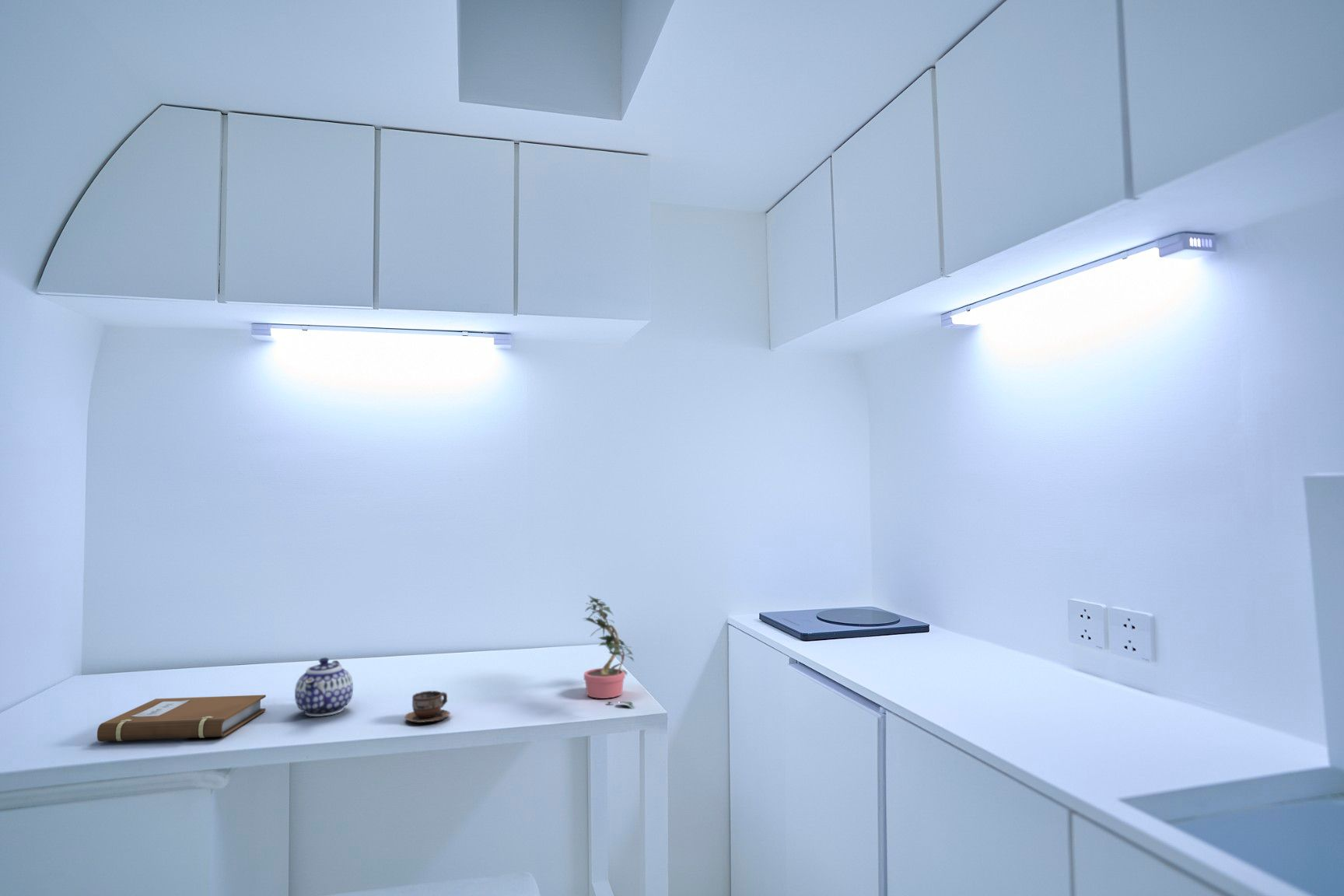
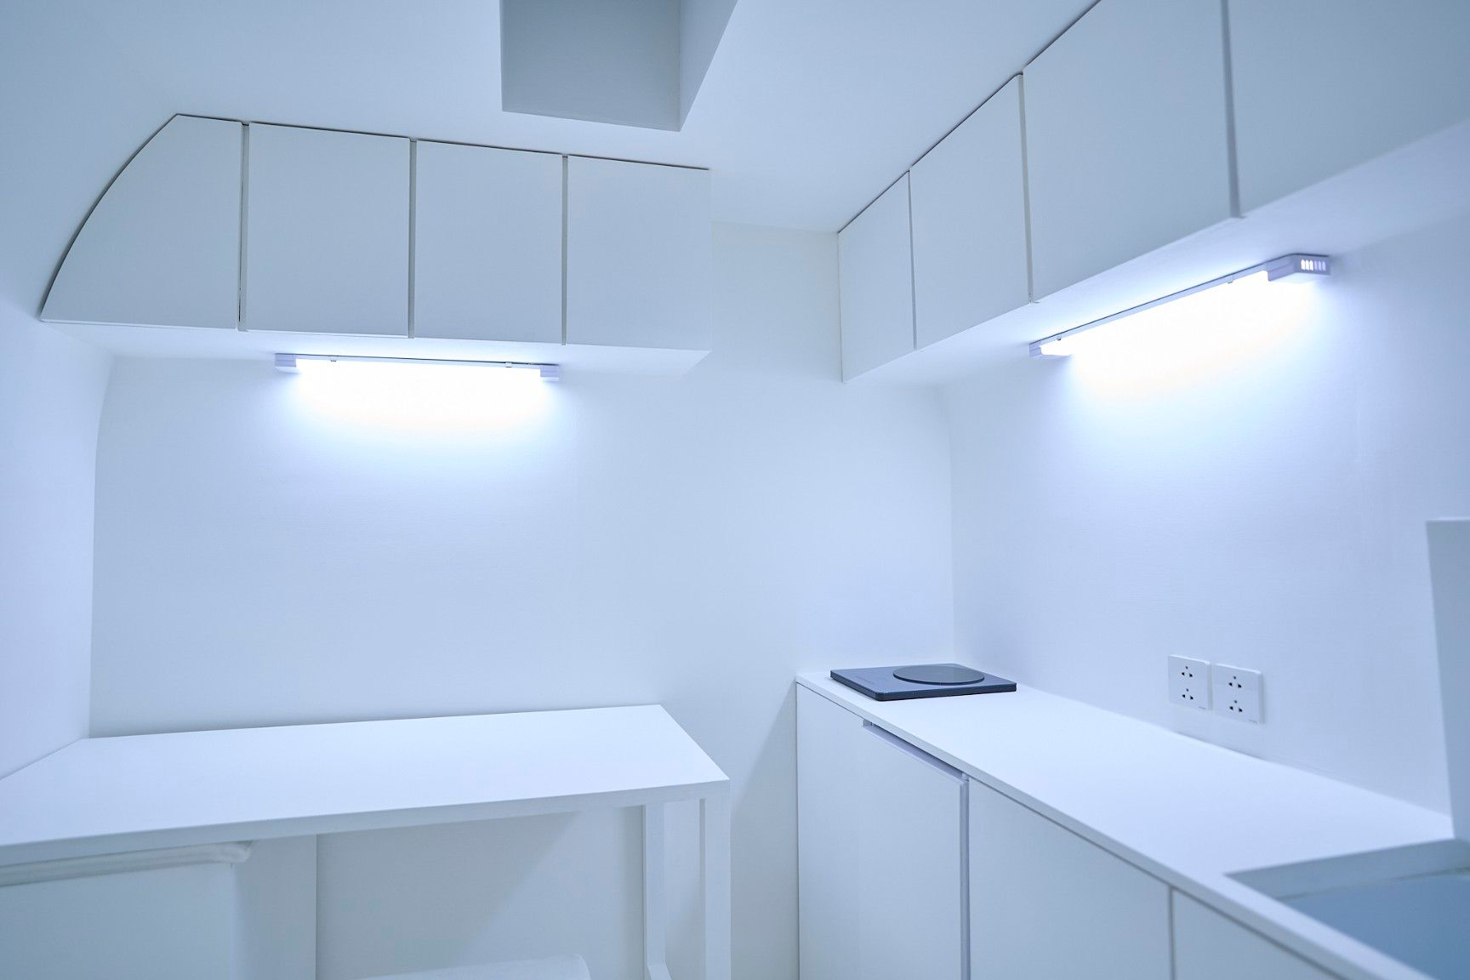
- teapot (324, 684)
- notebook (183, 717)
- potted plant (607, 646)
- cup (429, 705)
